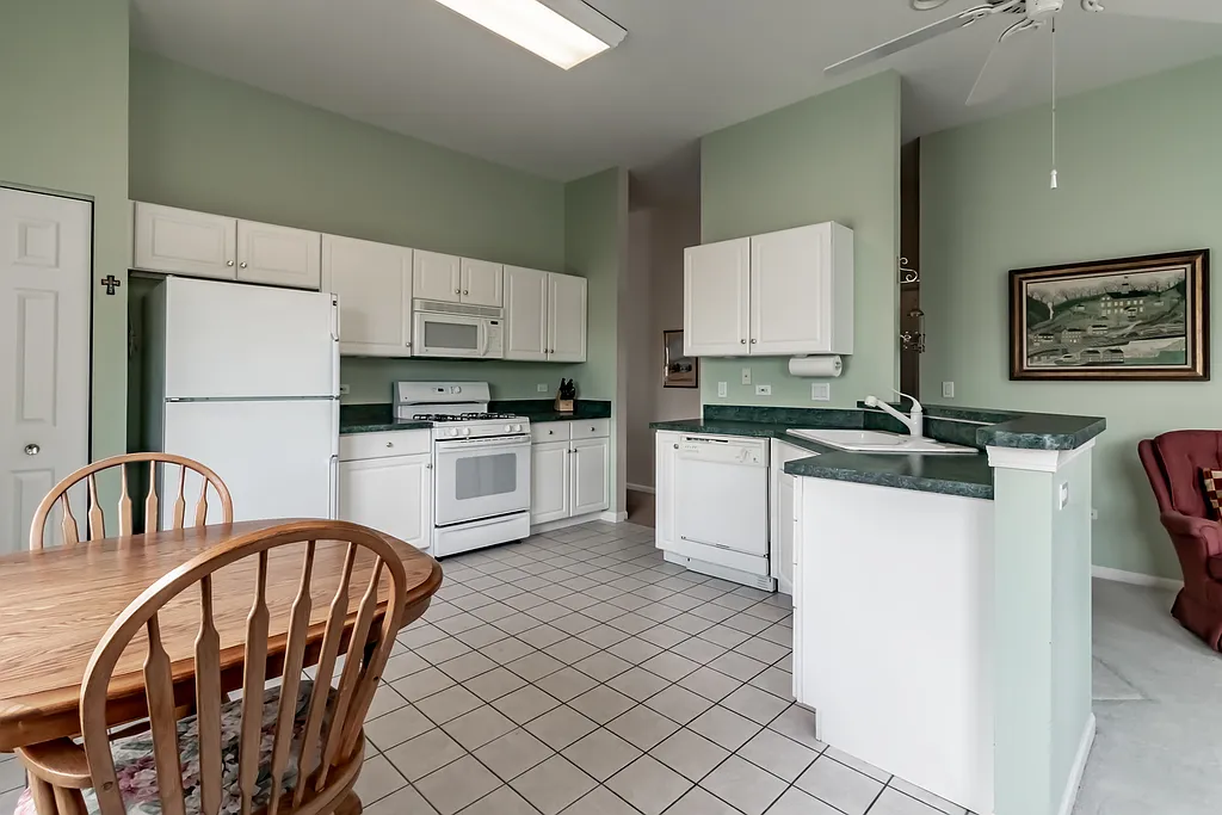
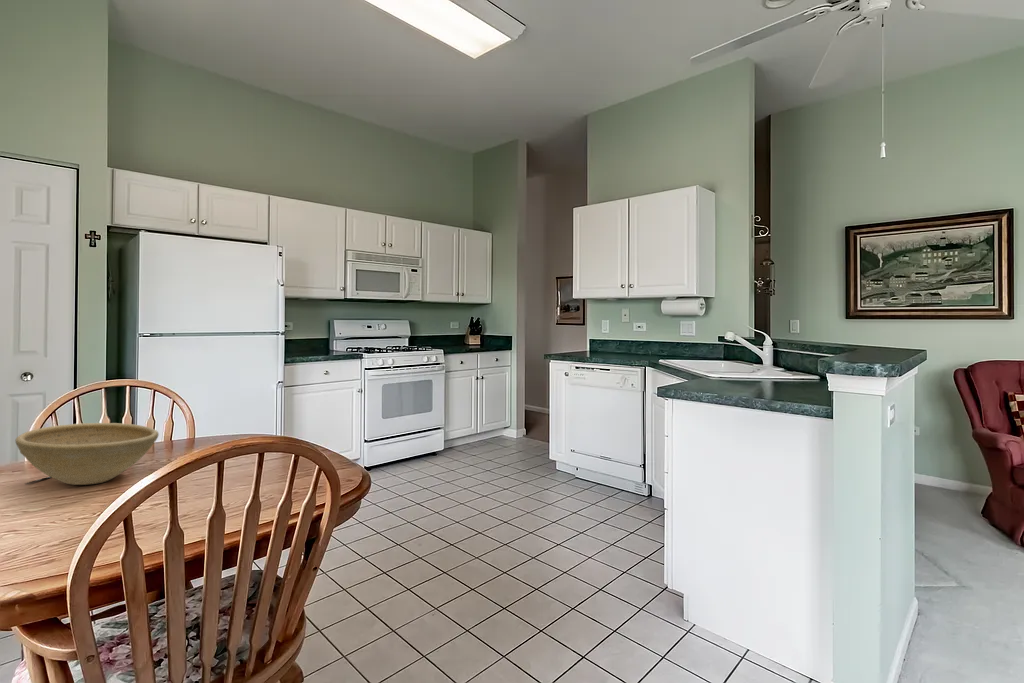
+ bowl (90, 454)
